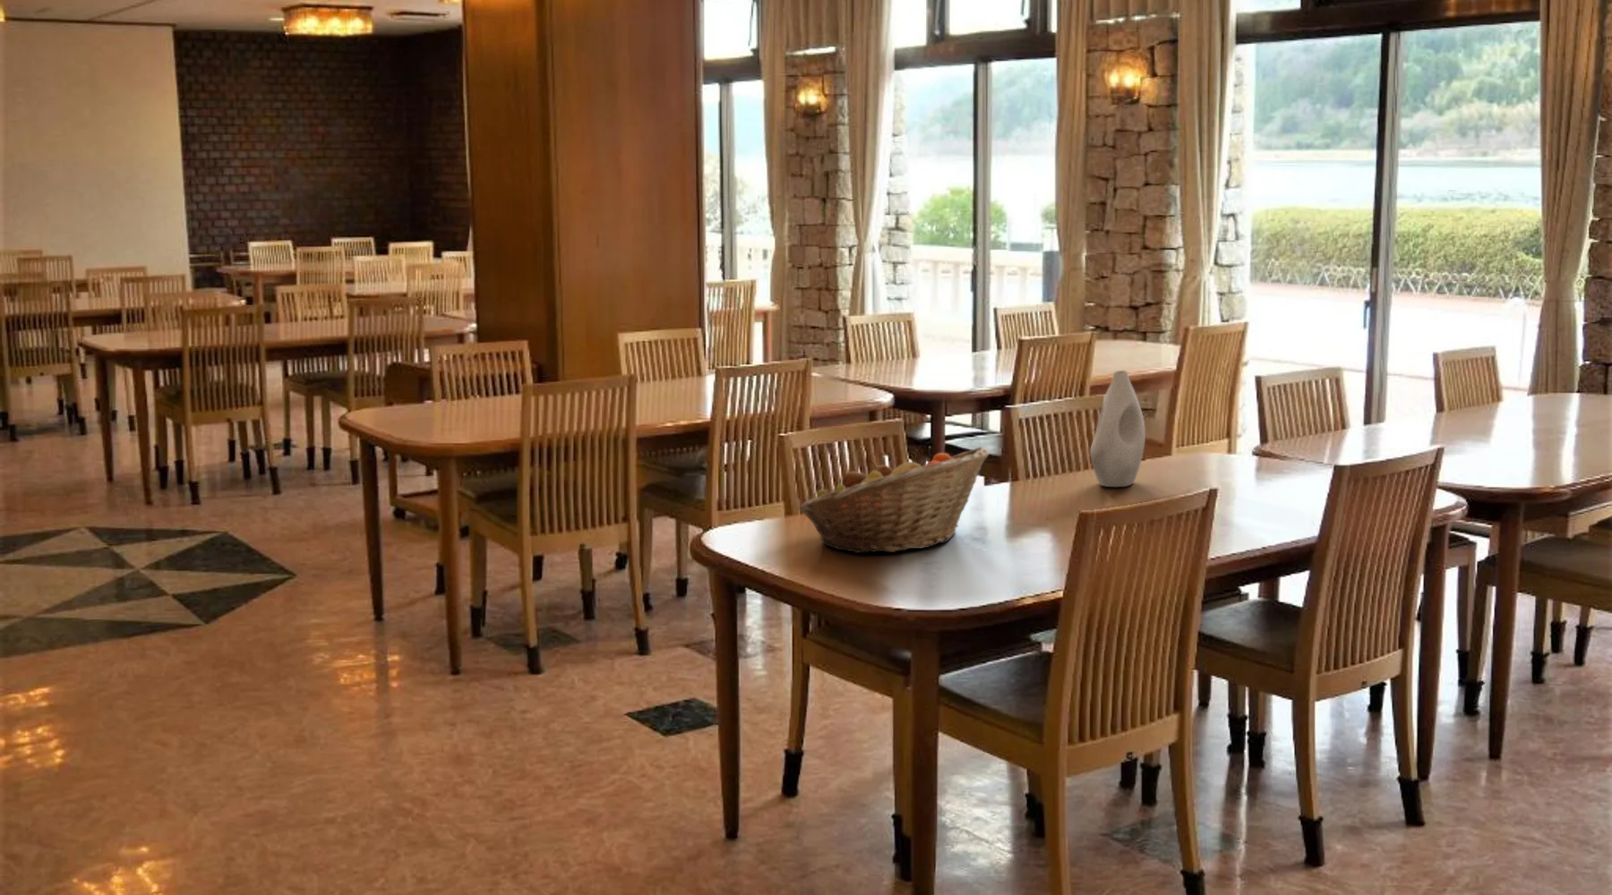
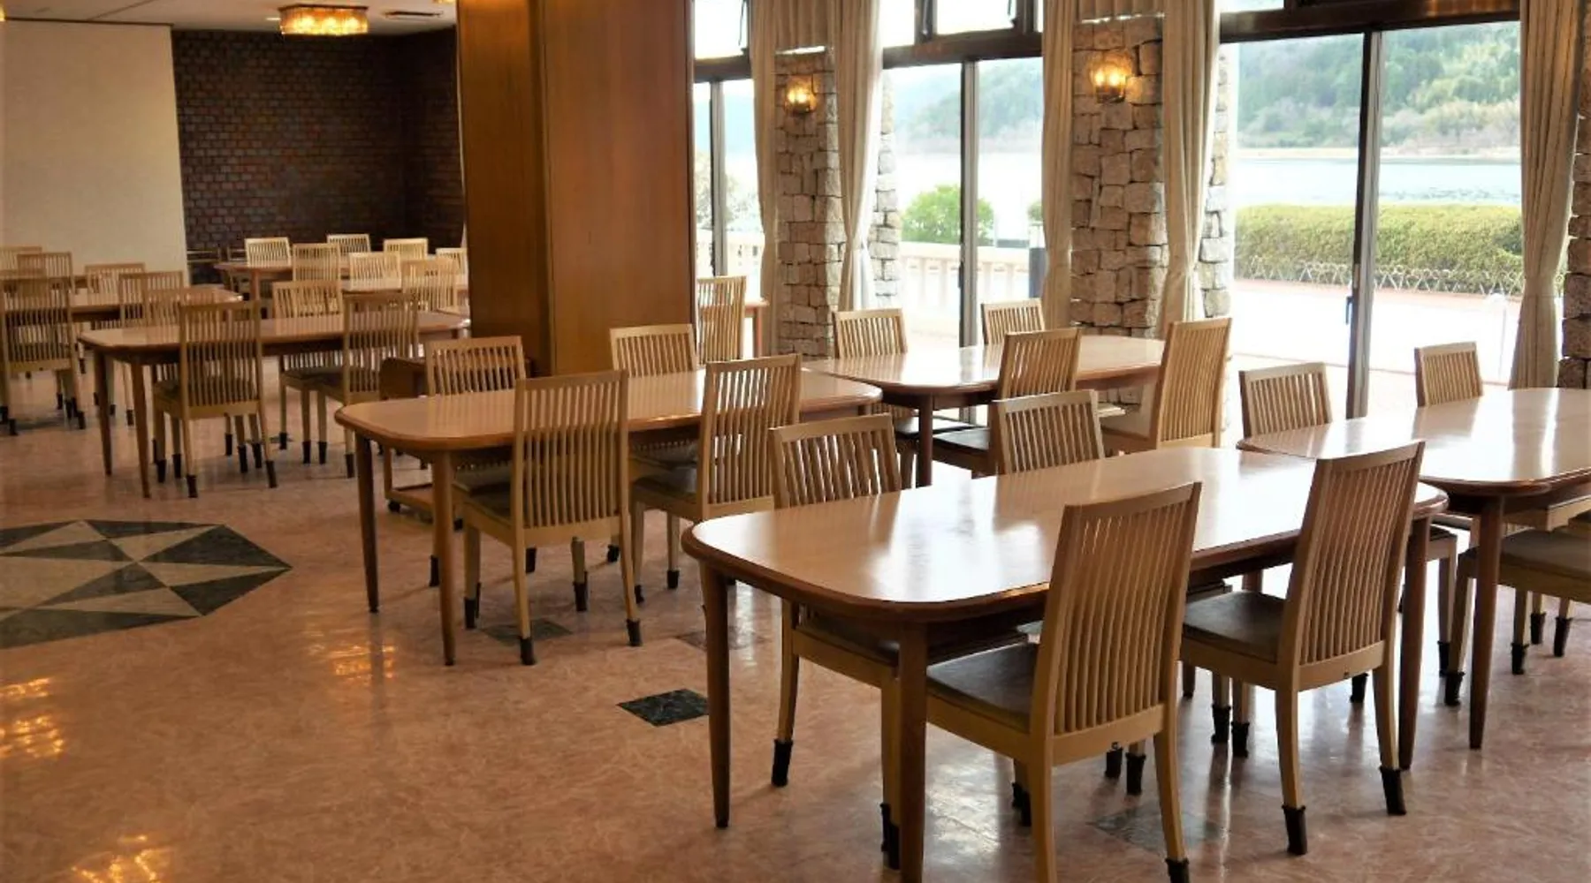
- vase (1118, 428)
- fruit basket (896, 494)
